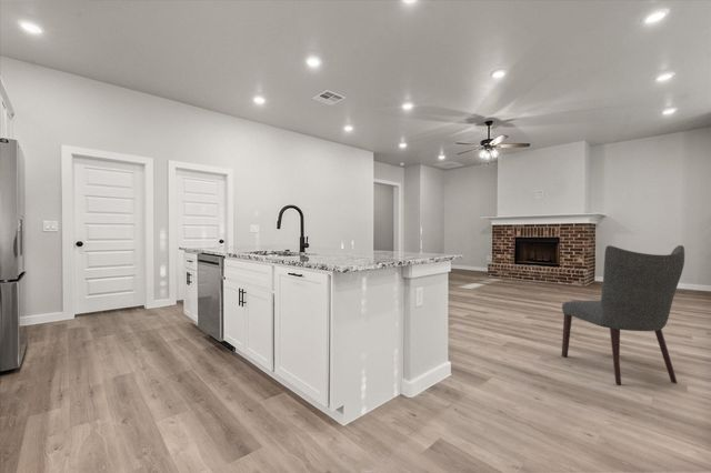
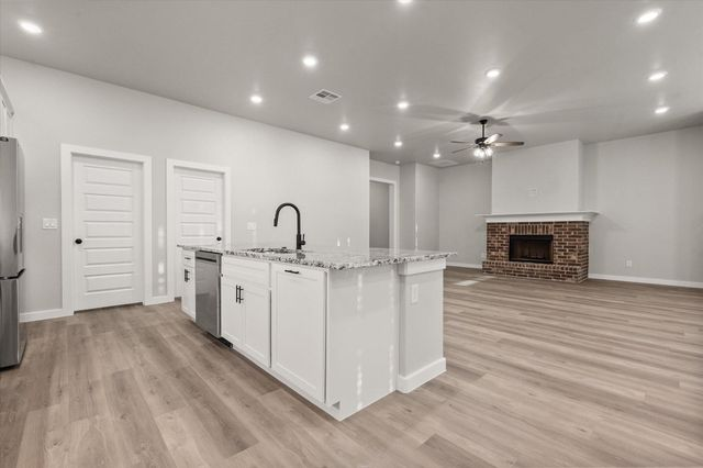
- chair (621, 308)
